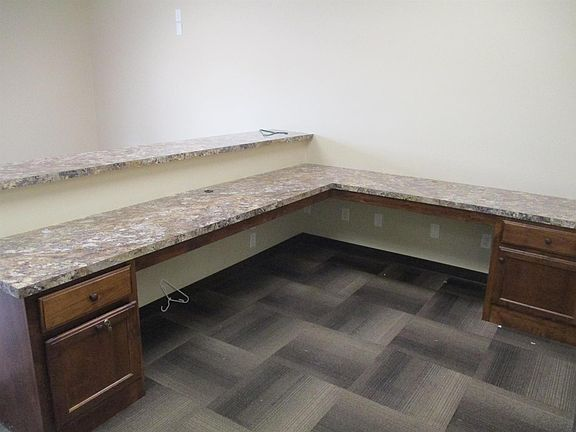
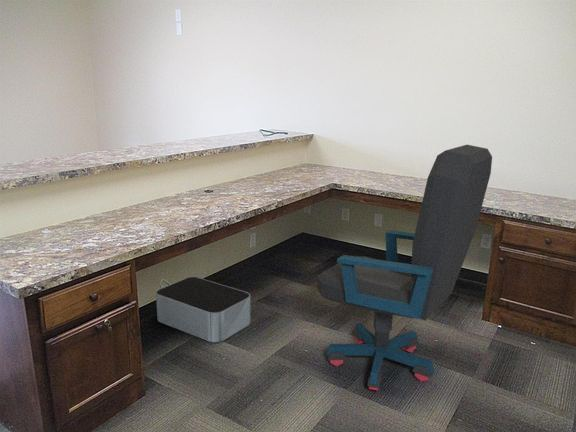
+ chair (399, 263)
+ storage bin (203, 307)
